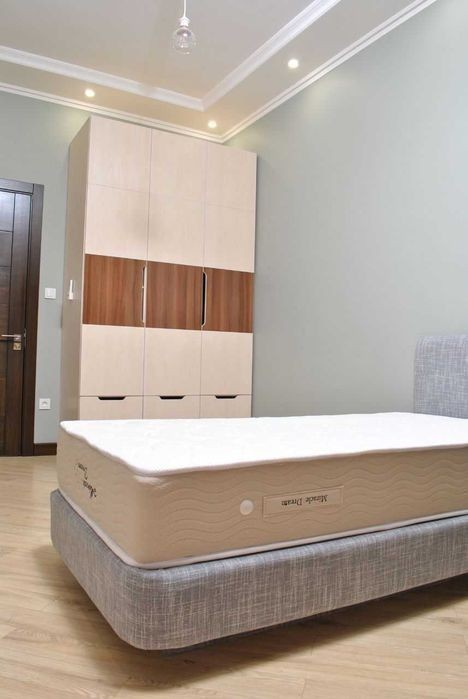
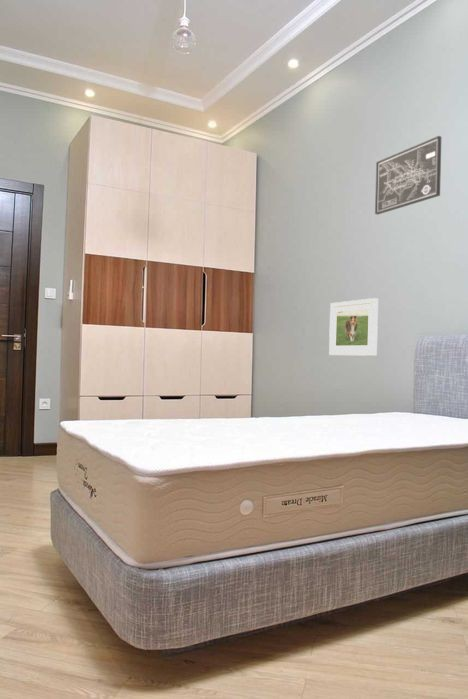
+ wall art (406, 177)
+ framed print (352, 328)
